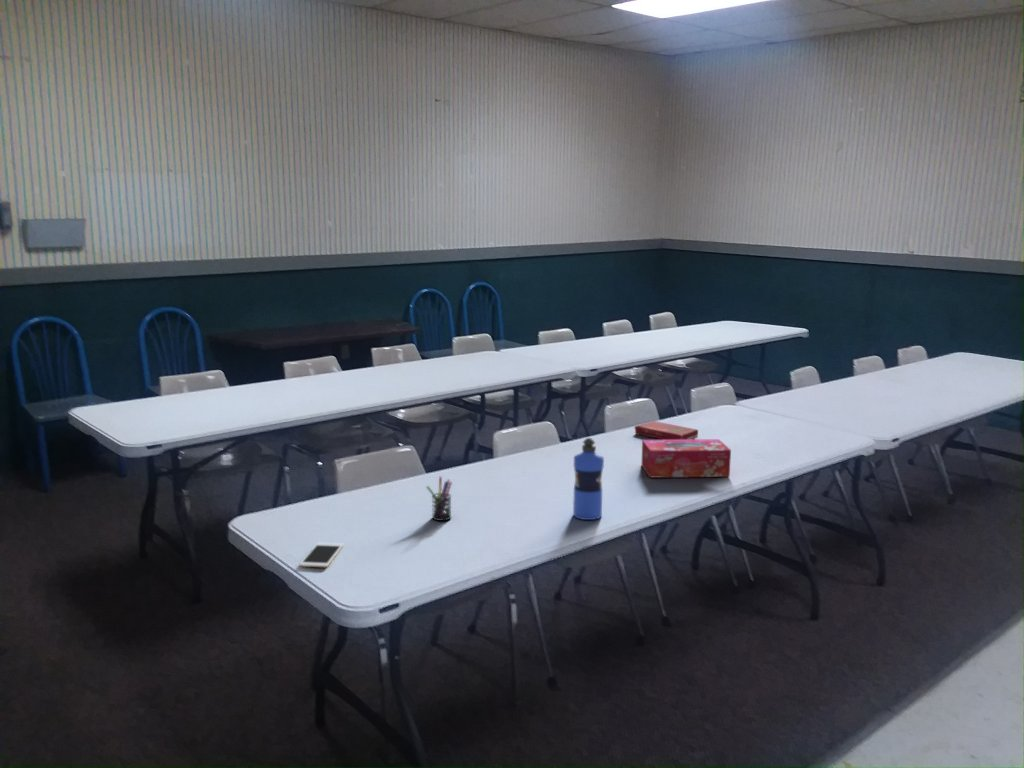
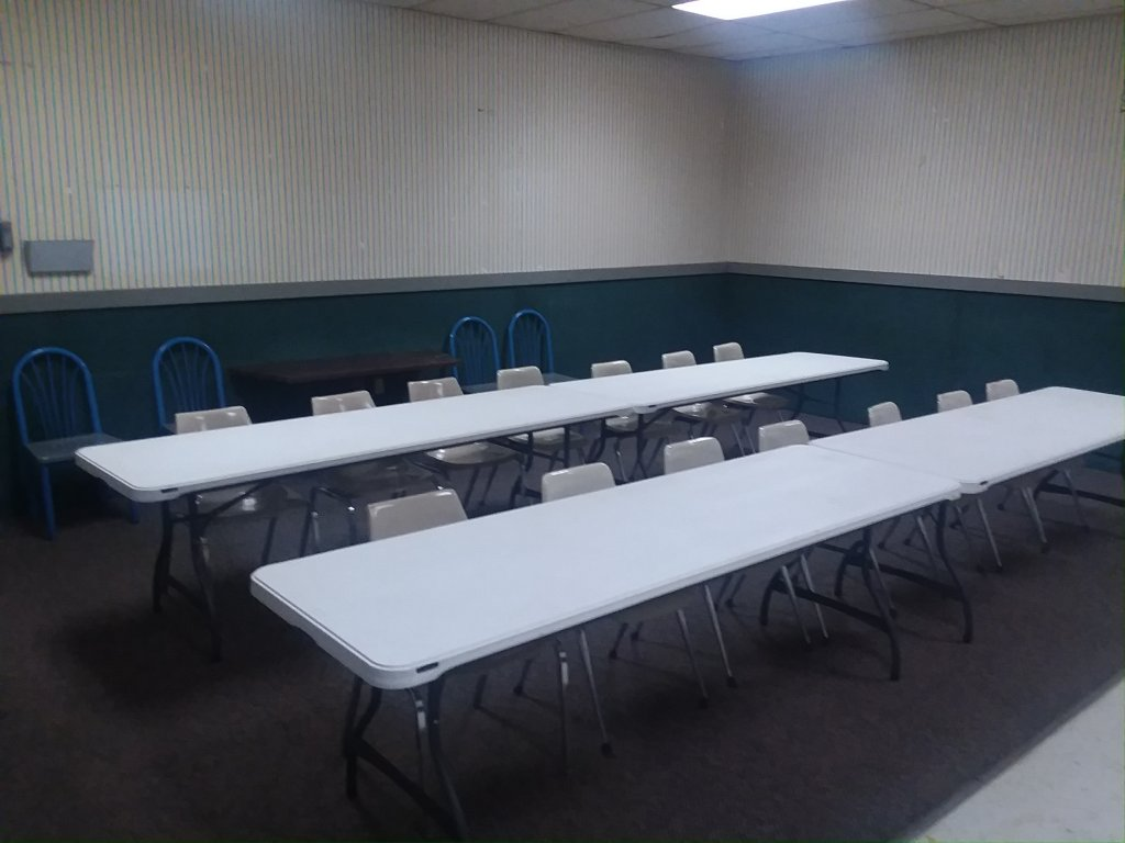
- book (665, 431)
- water bottle (588, 477)
- tissue box (685, 457)
- cell phone (322, 554)
- pen holder (439, 498)
